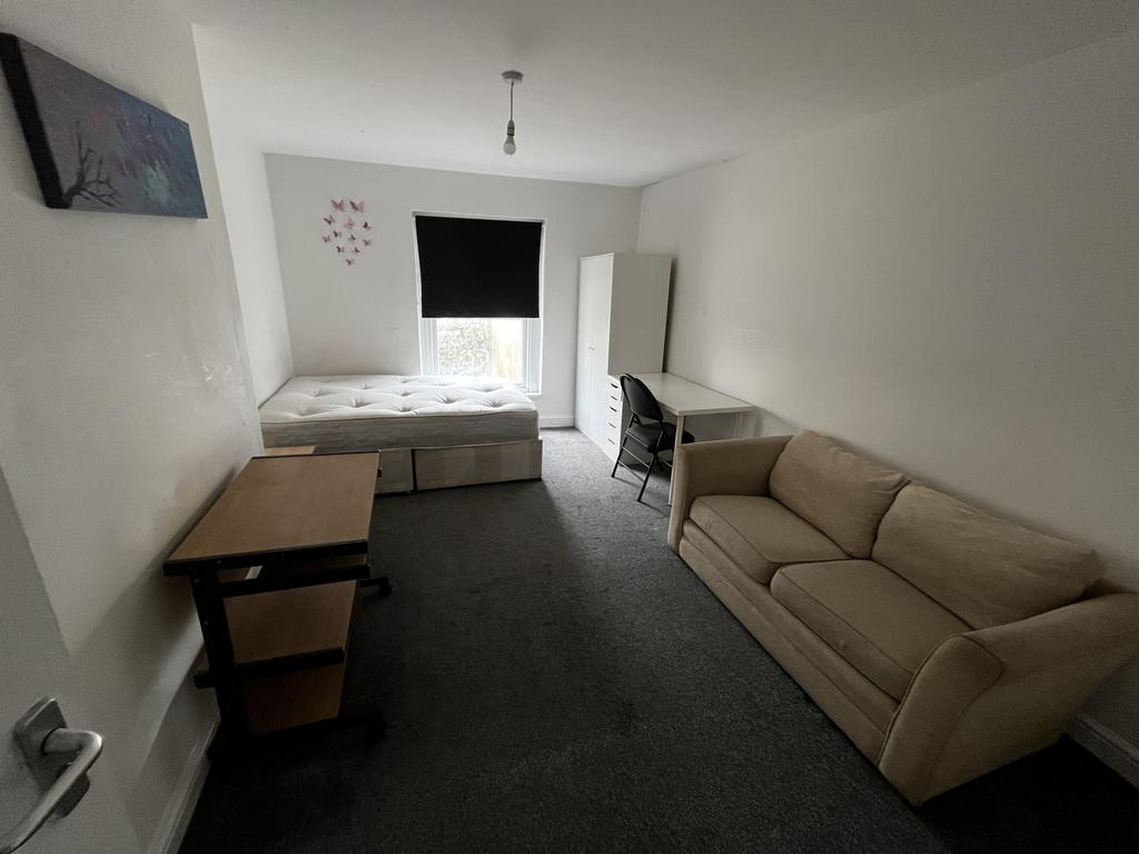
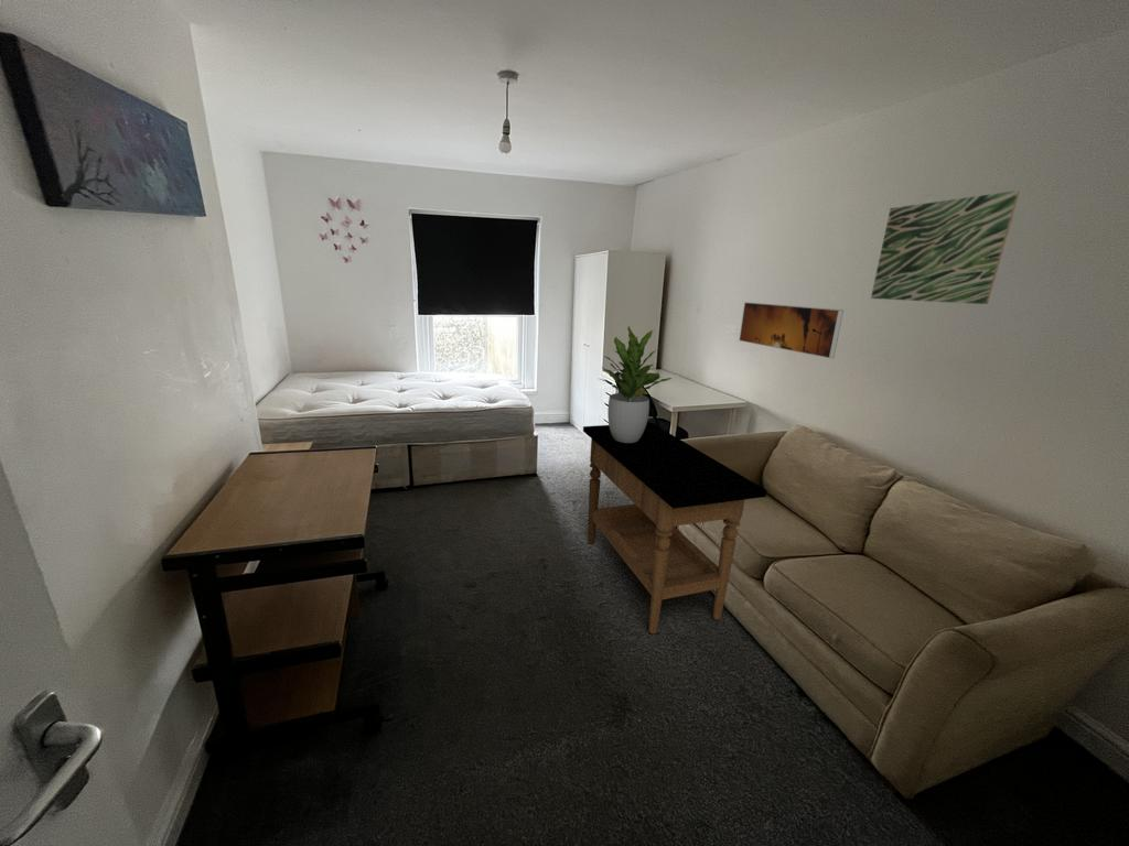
+ side table (653, 517)
+ wall art (934, 251)
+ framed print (784, 327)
+ potted plant (631, 382)
